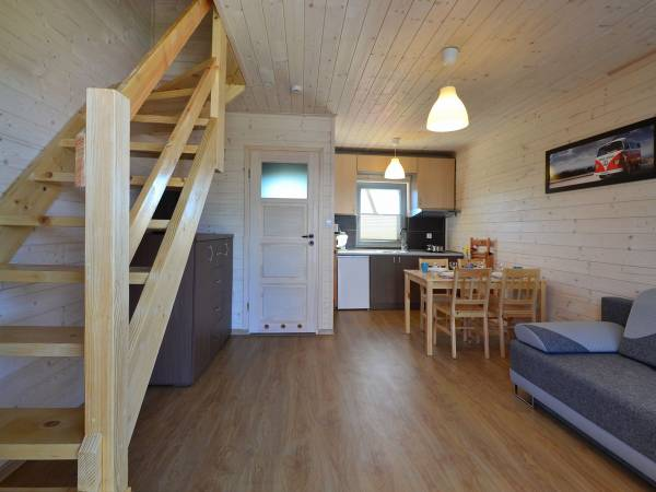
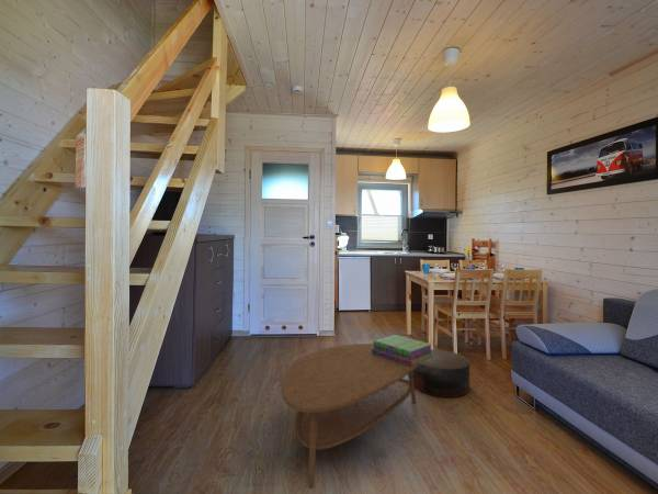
+ coffee table (350, 394)
+ stack of books (401, 348)
+ stool (439, 371)
